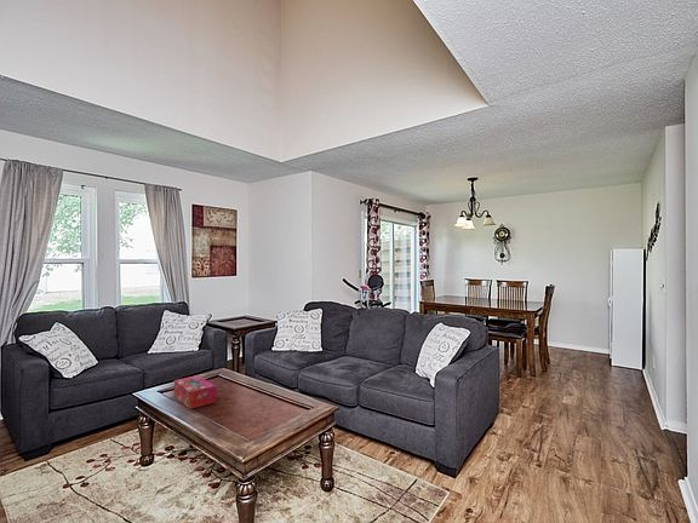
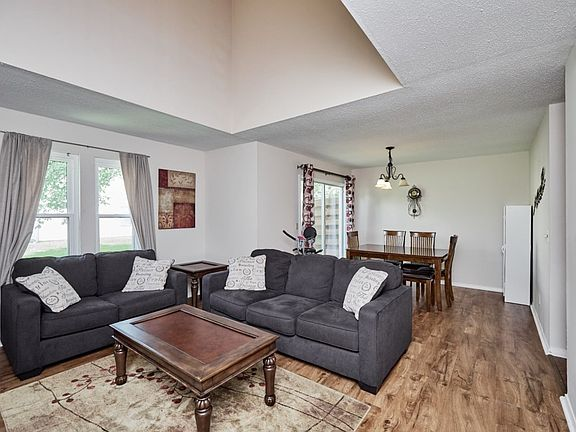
- tissue box (194, 391)
